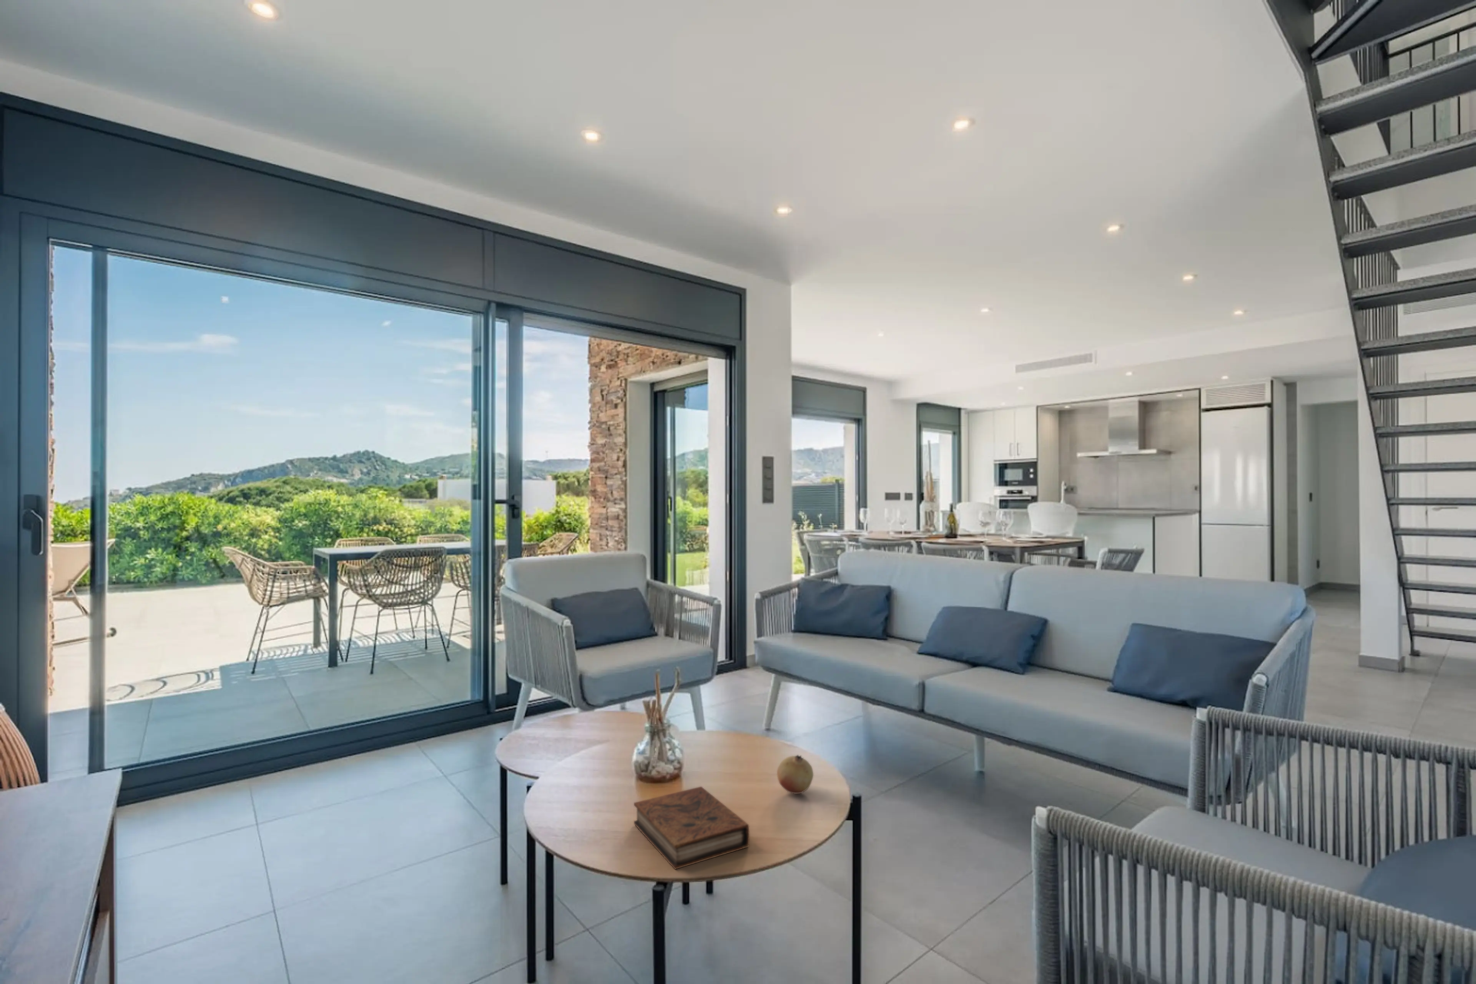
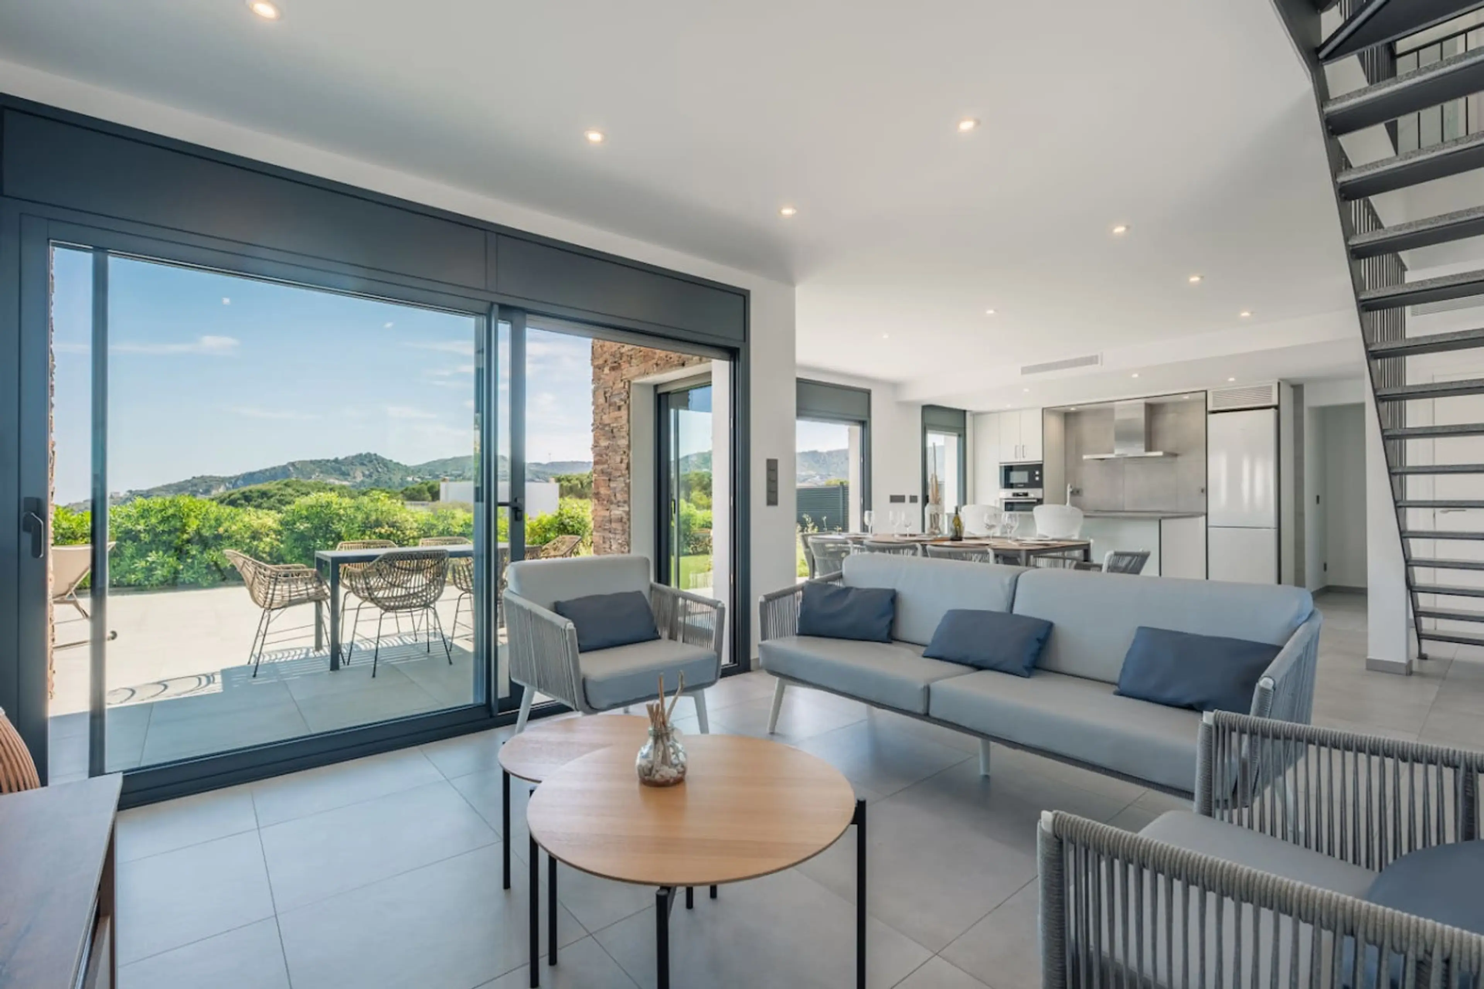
- fruit (795, 772)
- book (690, 824)
